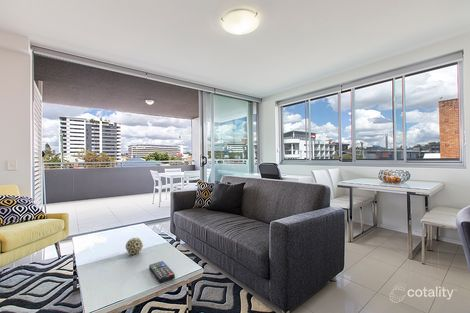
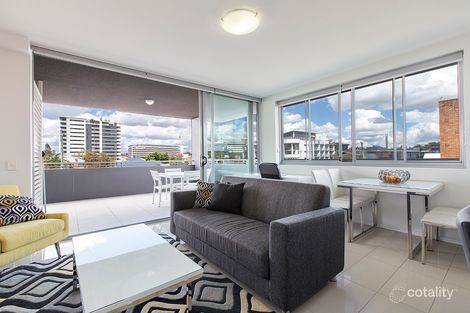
- decorative ball (134, 245)
- remote control (161, 270)
